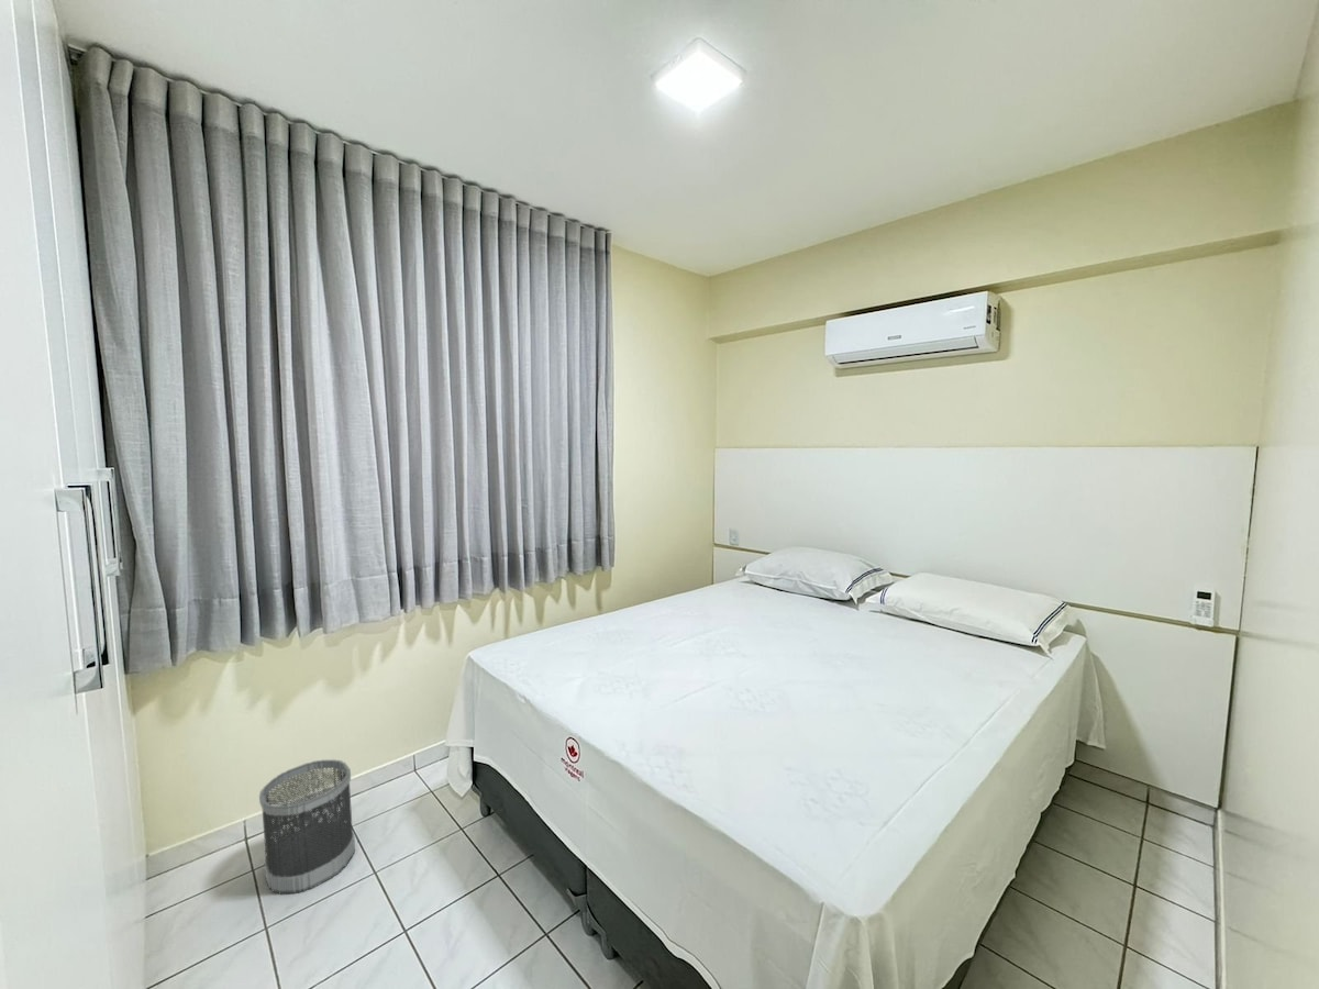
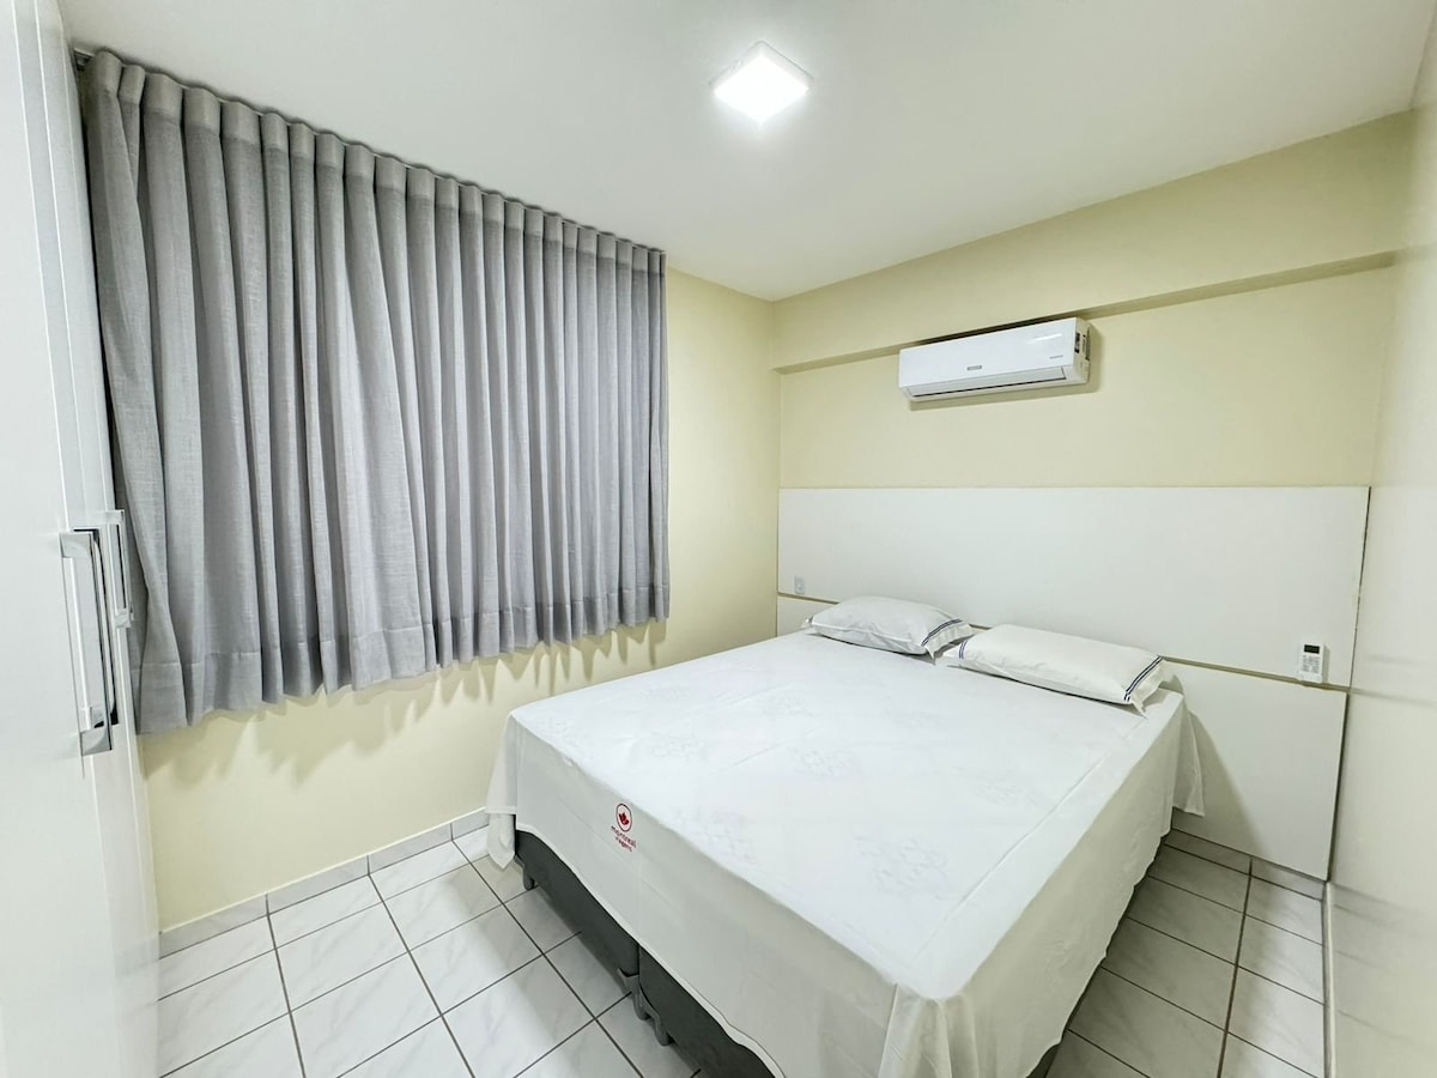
- wastebasket (309, 822)
